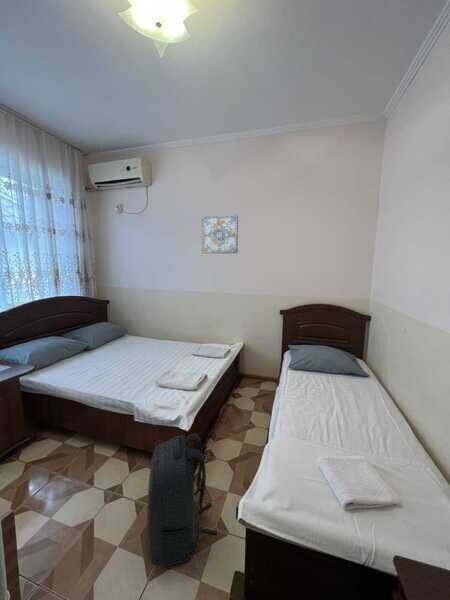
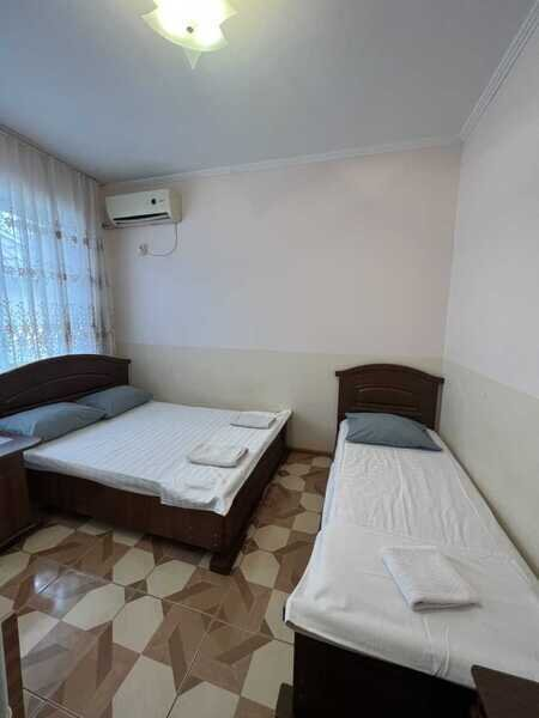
- wall art (219, 235)
- backpack (181, 484)
